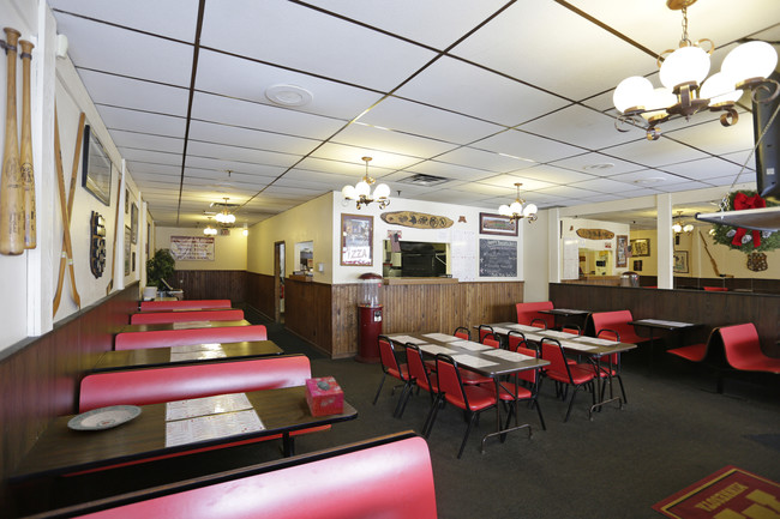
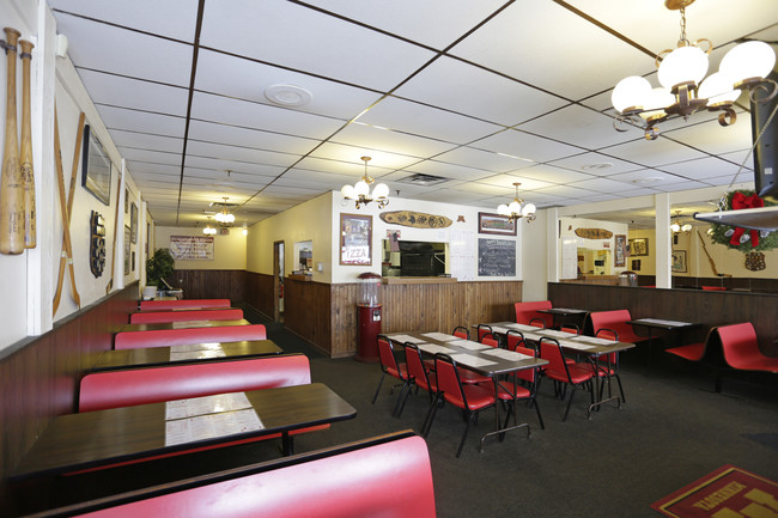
- tissue box (323, 394)
- plate (106, 420)
